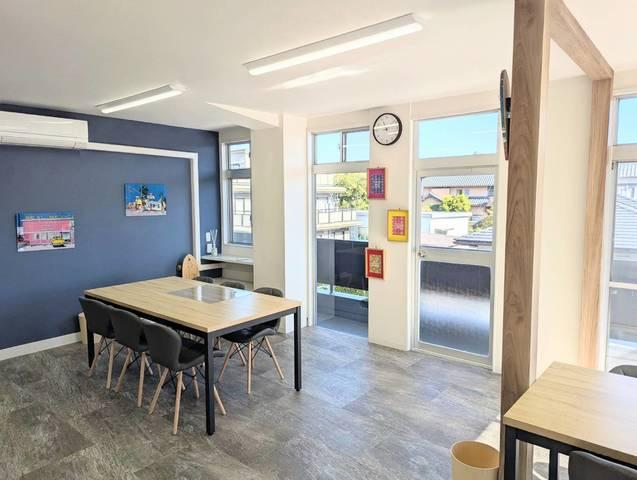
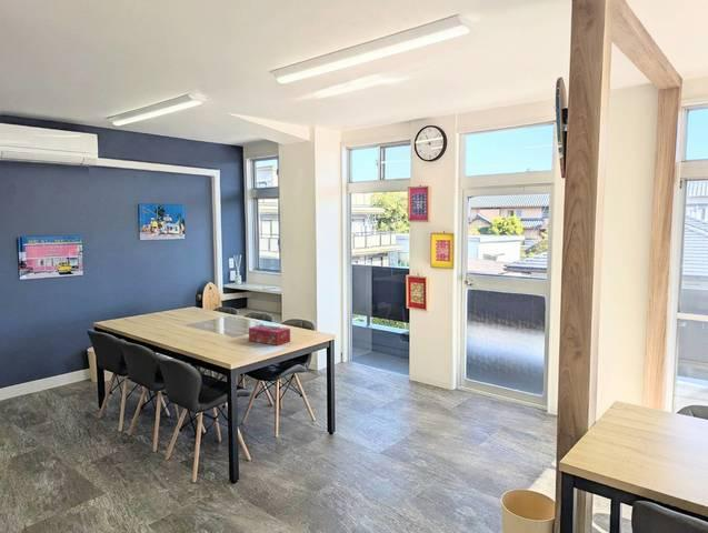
+ tissue box (269, 334)
